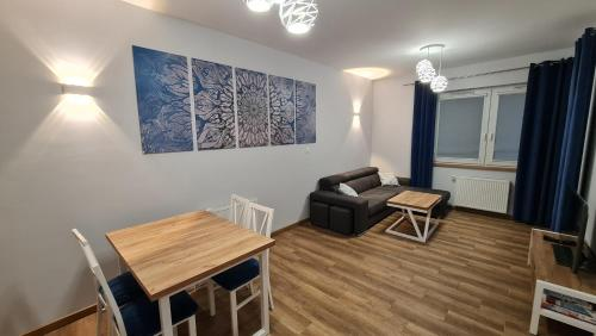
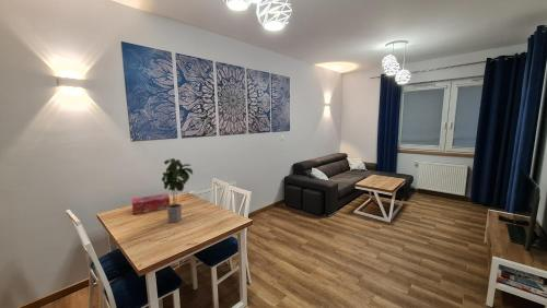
+ tissue box (151, 203)
+ potted plant (174, 189)
